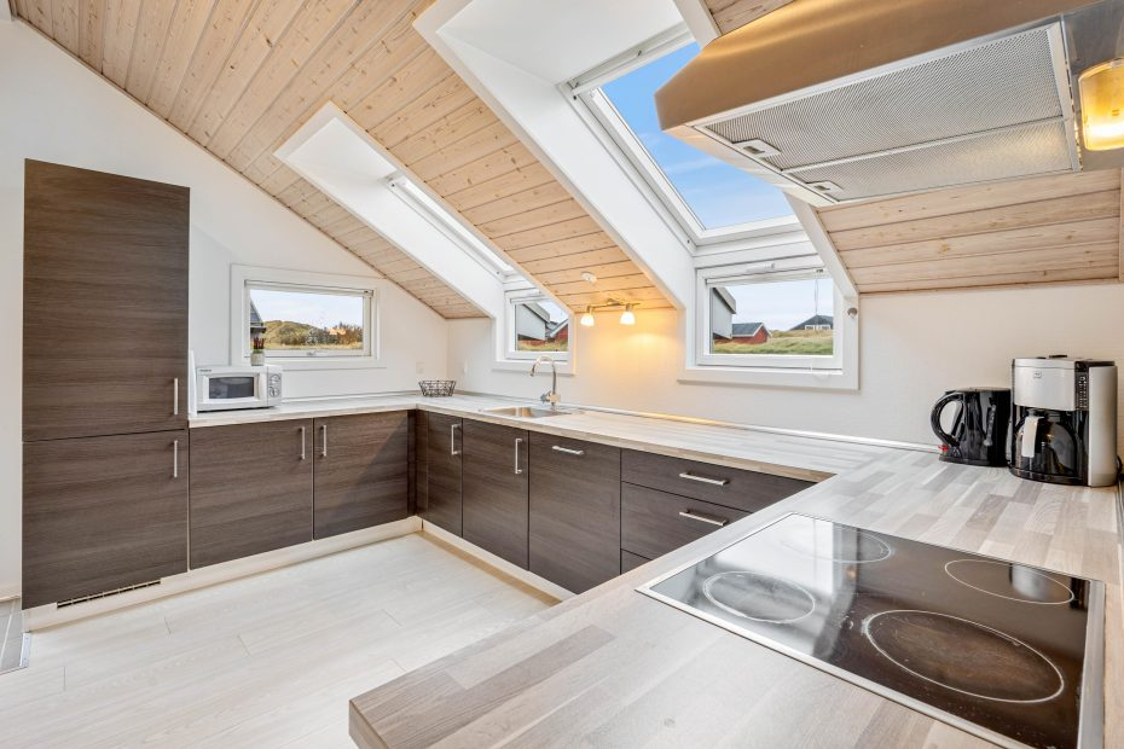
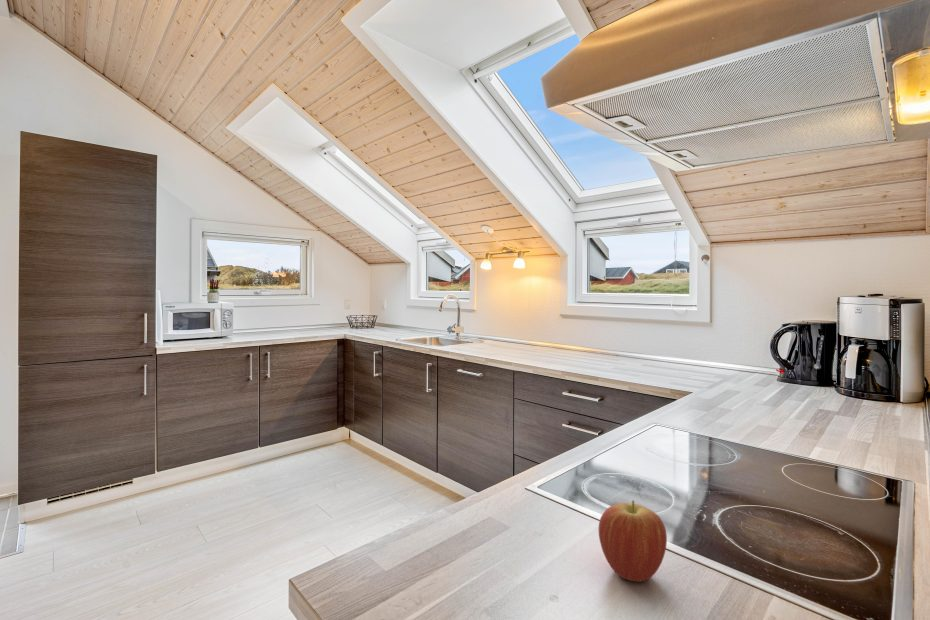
+ fruit (631, 537)
